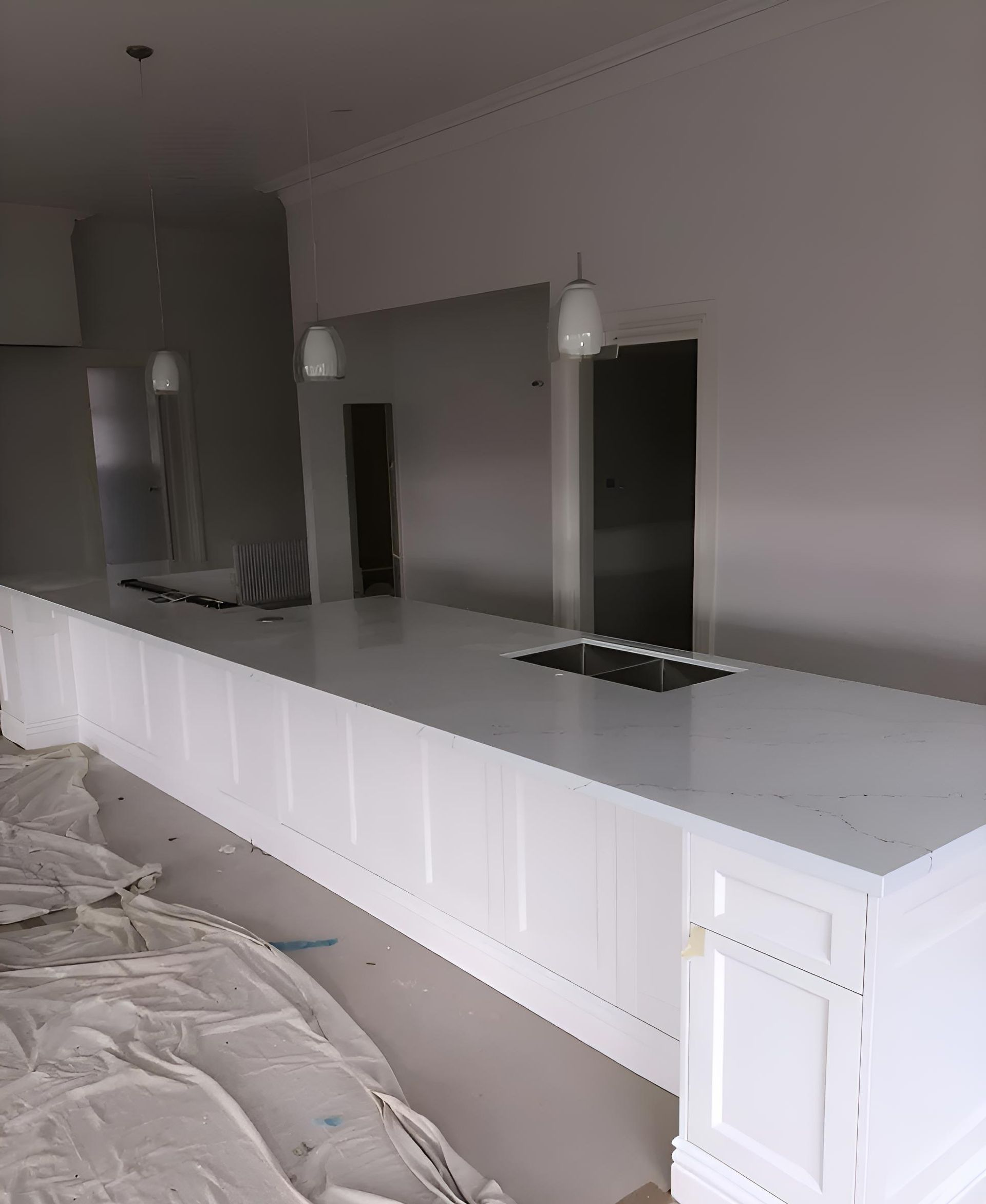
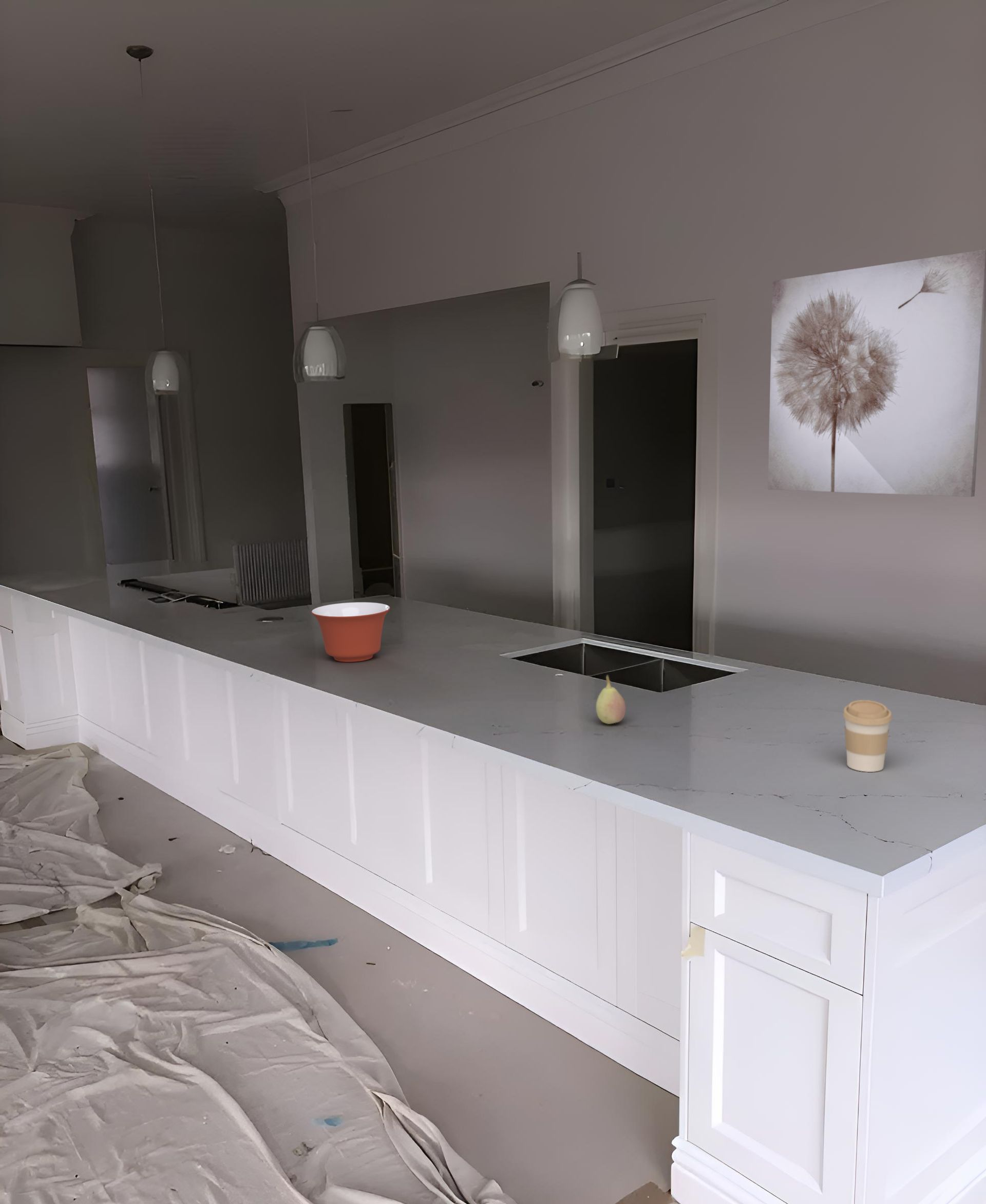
+ coffee cup (866, 735)
+ mixing bowl (352, 633)
+ wall art (867, 382)
+ fruit (611, 699)
